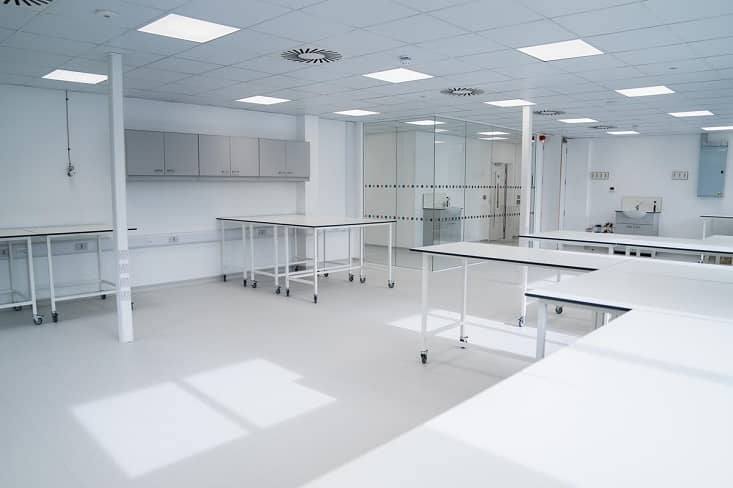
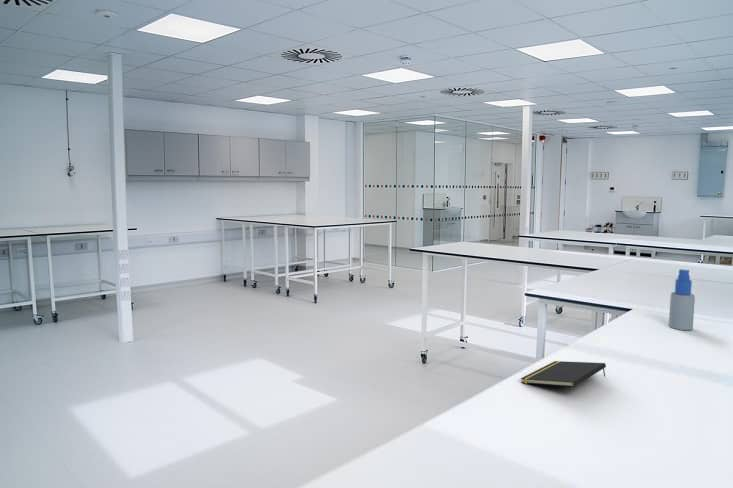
+ notepad (563, 372)
+ spray bottle (682, 298)
